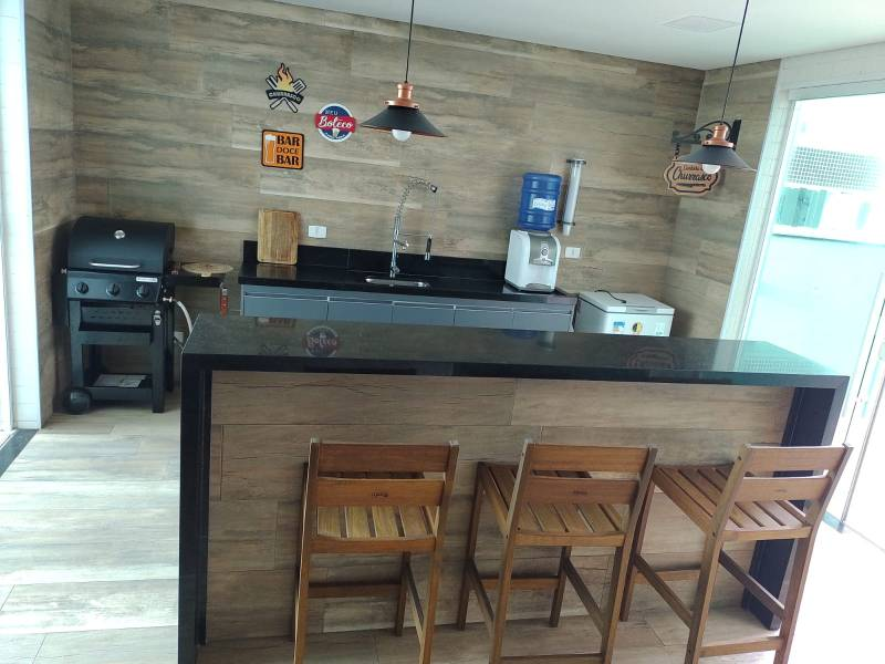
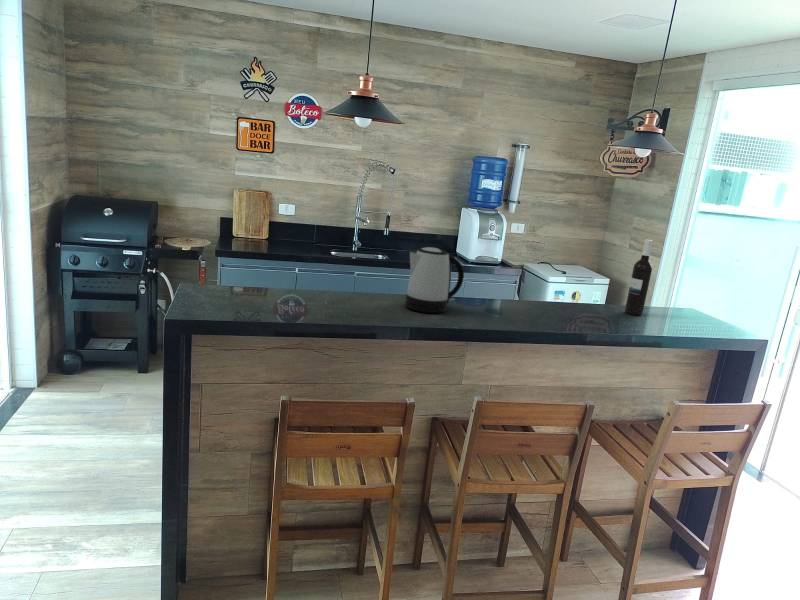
+ kettle (435, 278)
+ wine bottle (640, 277)
